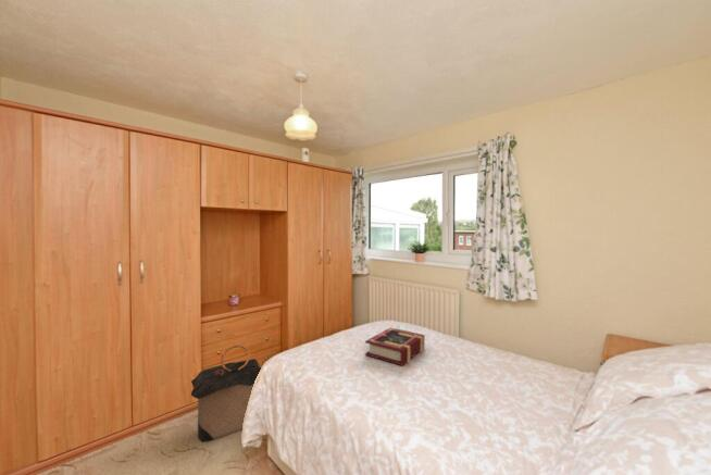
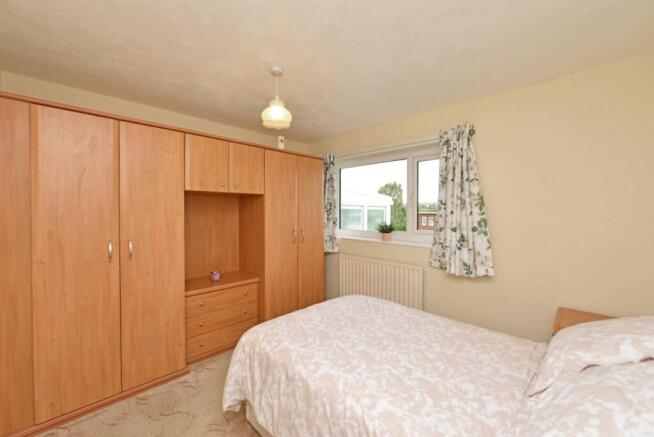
- book (396, 343)
- laundry hamper (227, 389)
